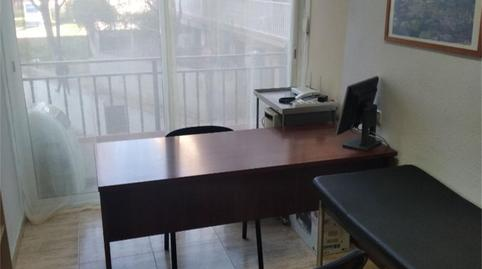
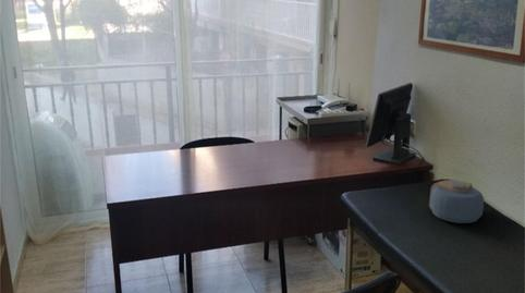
+ alarm clock (456, 198)
